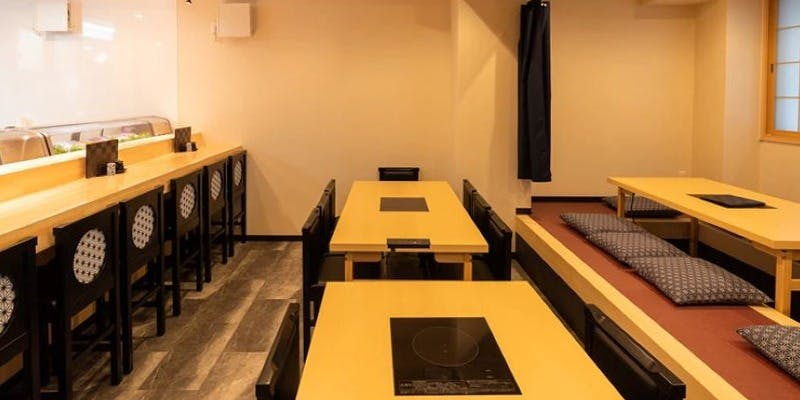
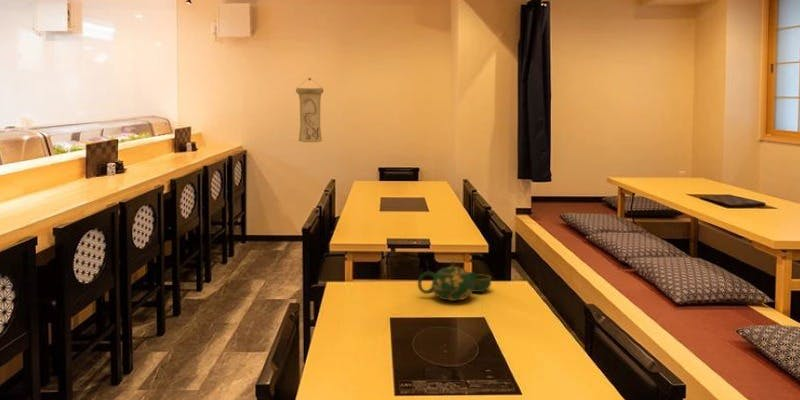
+ tea set (455, 276)
+ wall scroll (309, 110)
